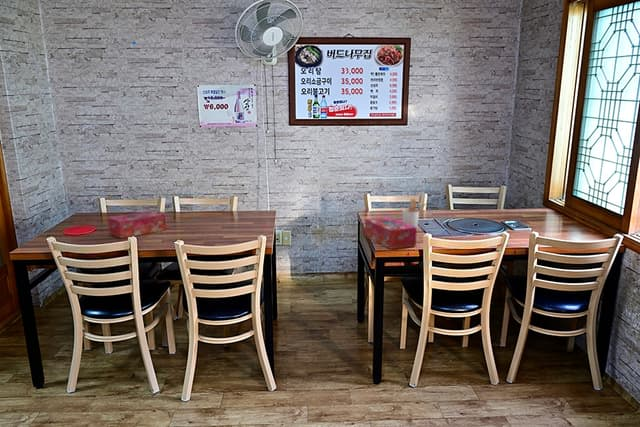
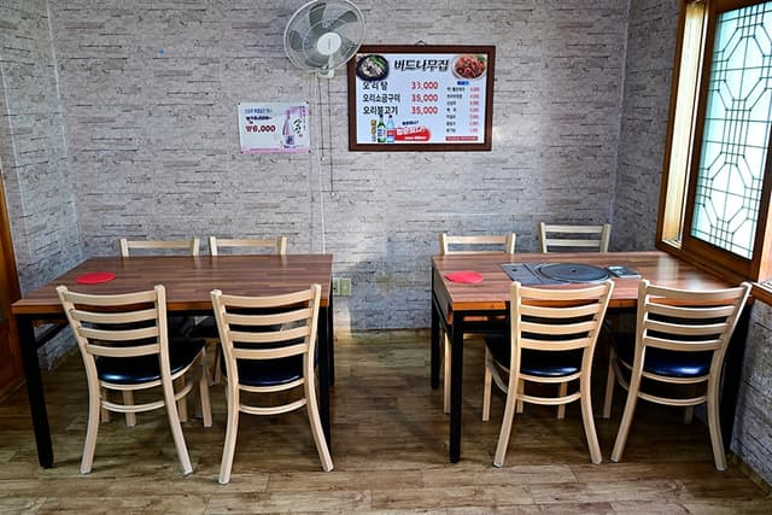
- tissue box (389, 232)
- utensil holder (415, 215)
- tissue box (137, 223)
